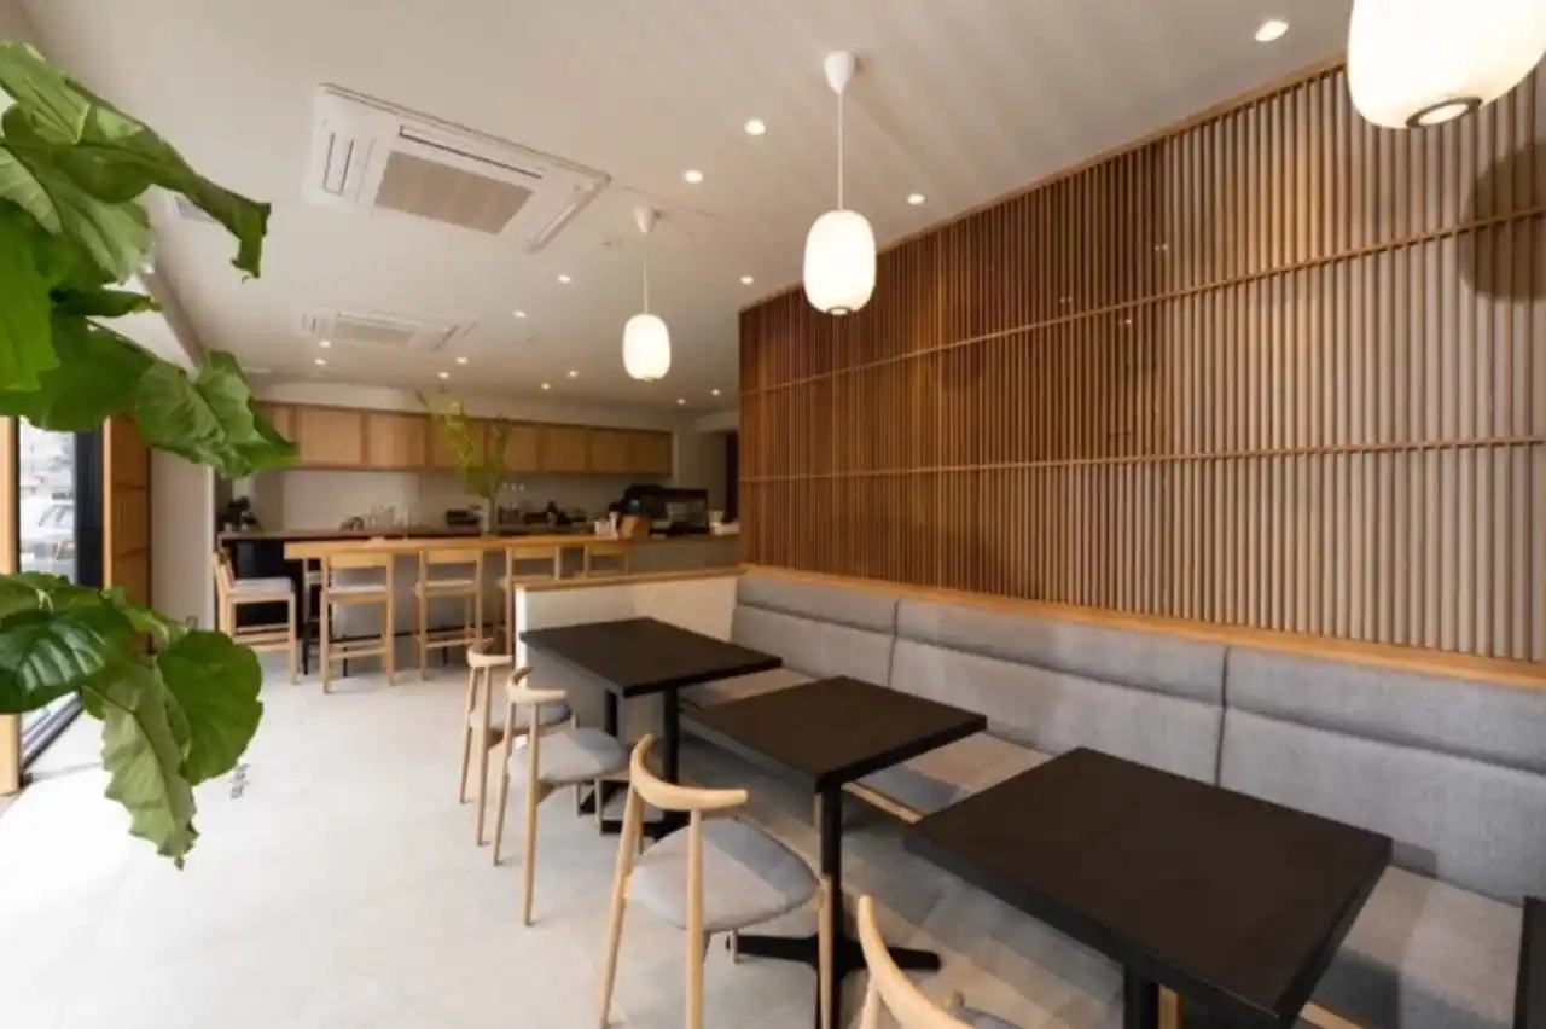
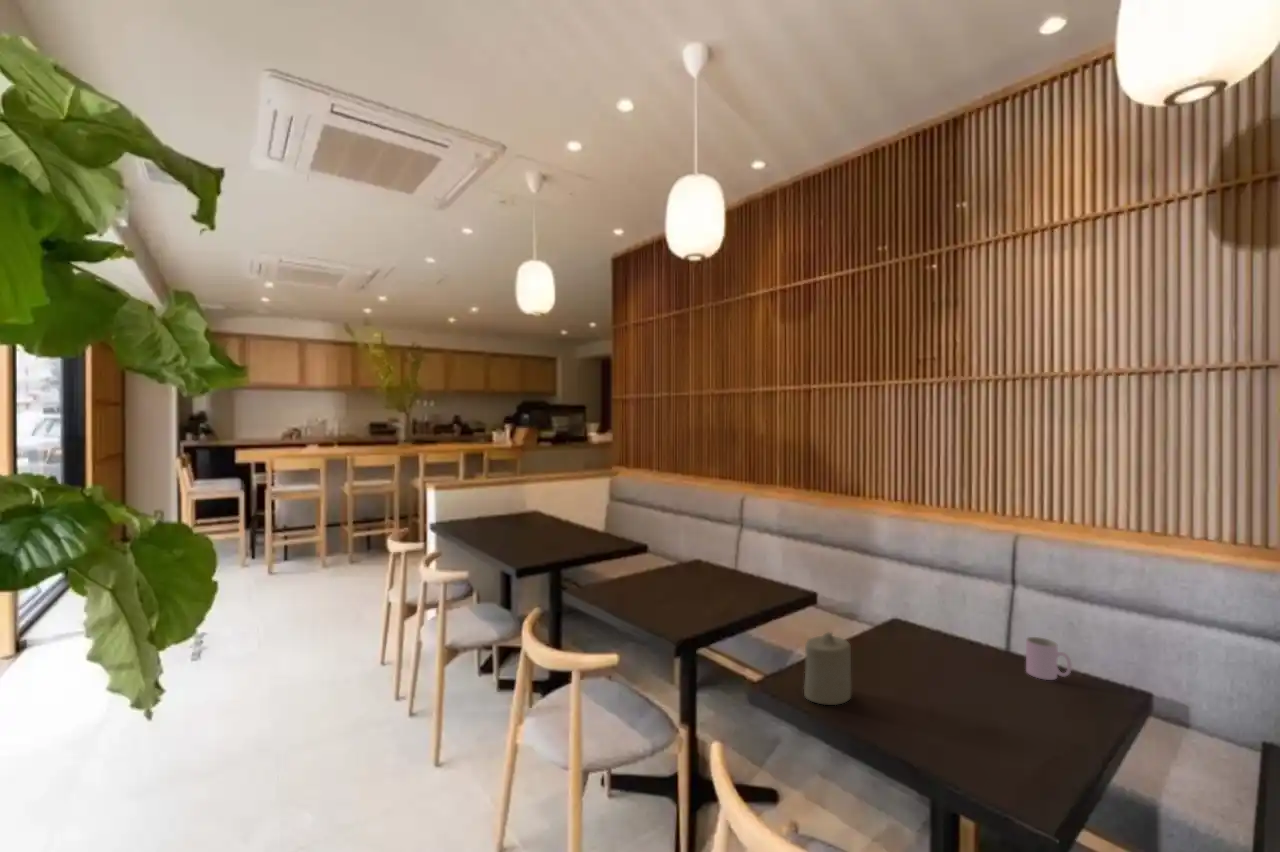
+ cup (1048, 660)
+ candle (827, 663)
